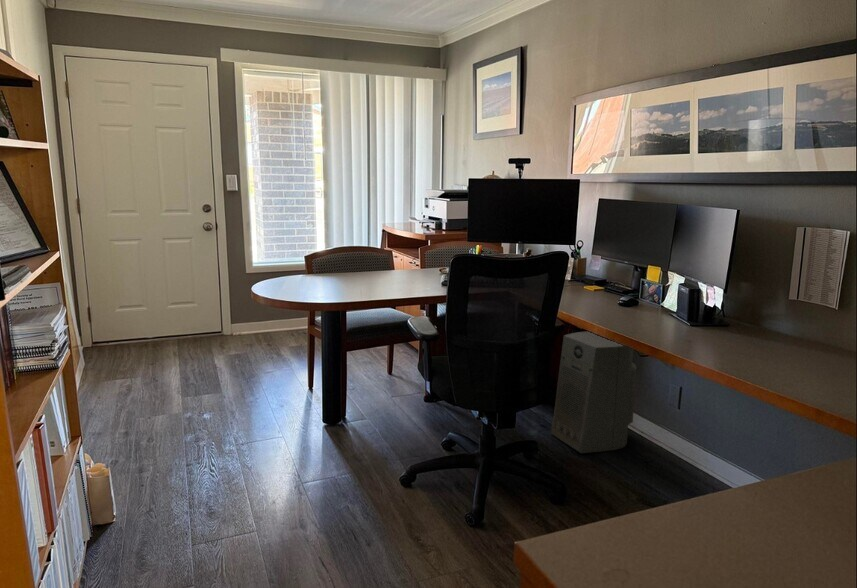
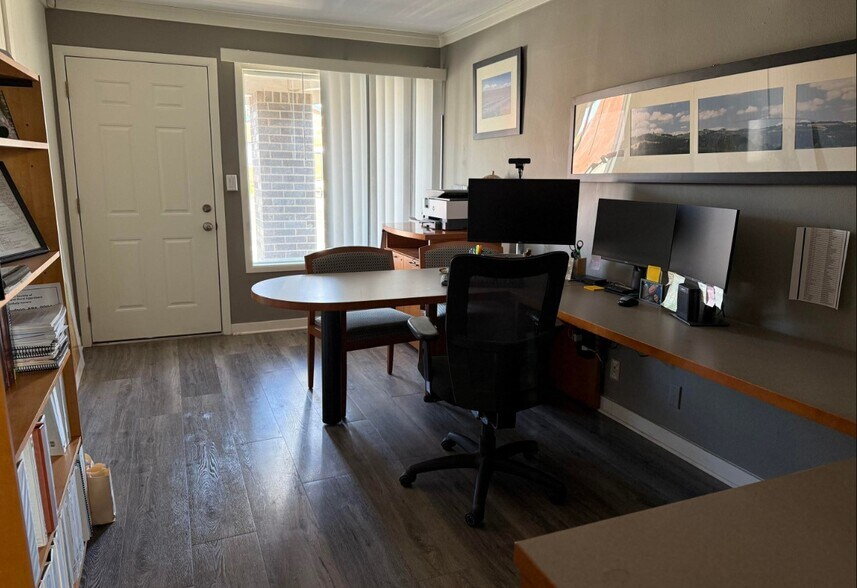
- fan (598, 388)
